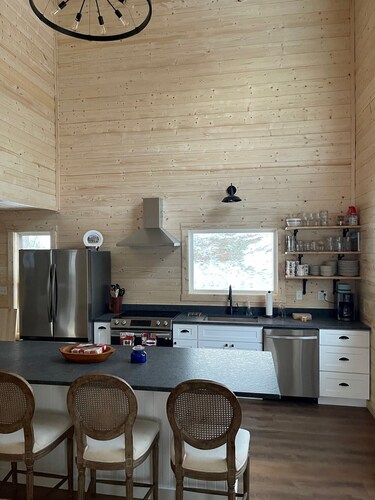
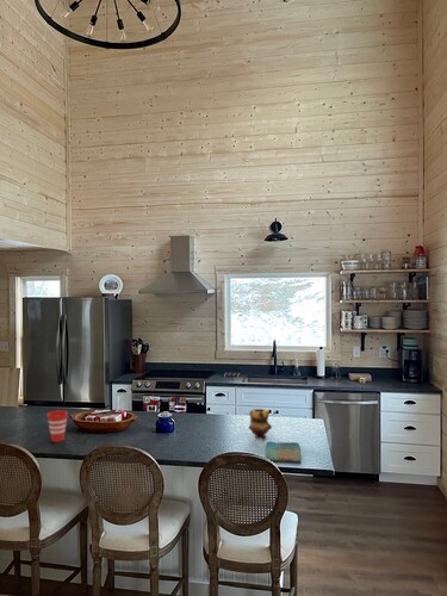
+ cup (57, 426)
+ teapot (260, 421)
+ dish towel (283, 452)
